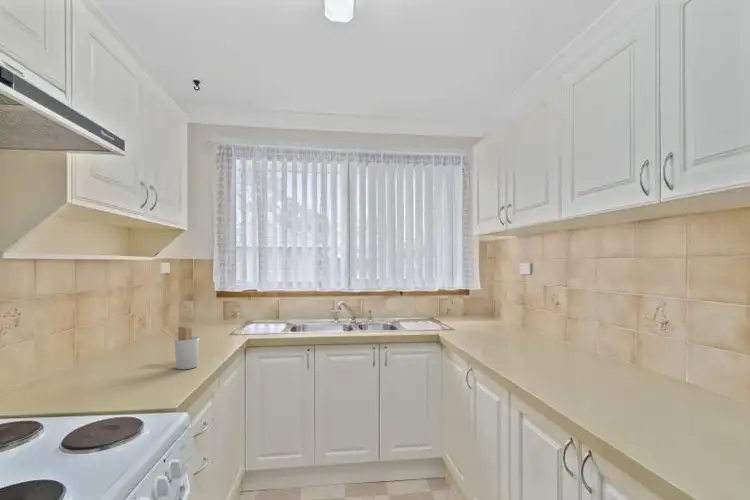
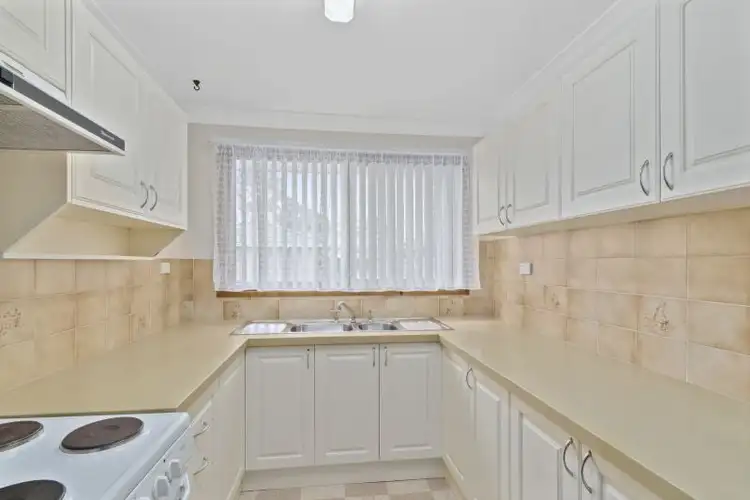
- utensil holder (180, 345)
